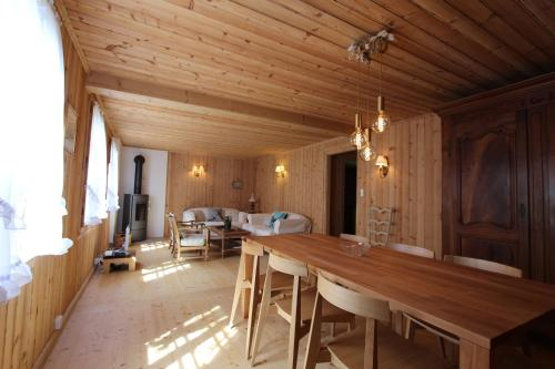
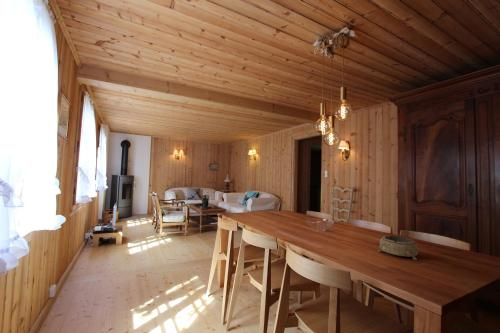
+ decorative bowl (398, 245)
